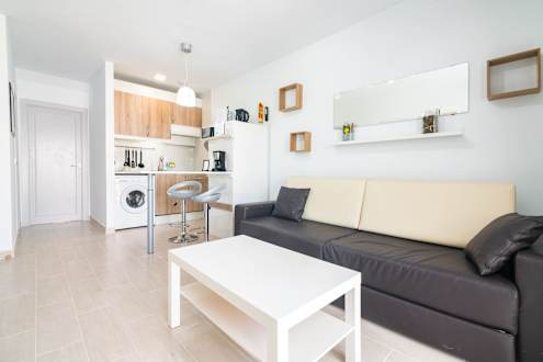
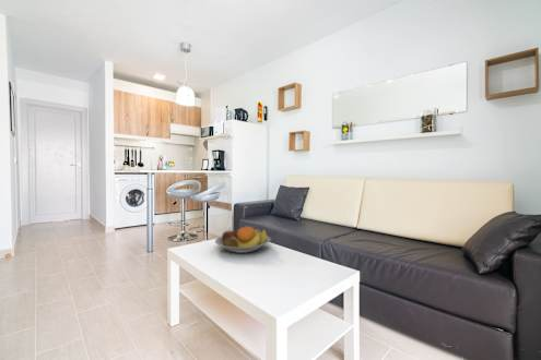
+ fruit bowl (243, 237)
